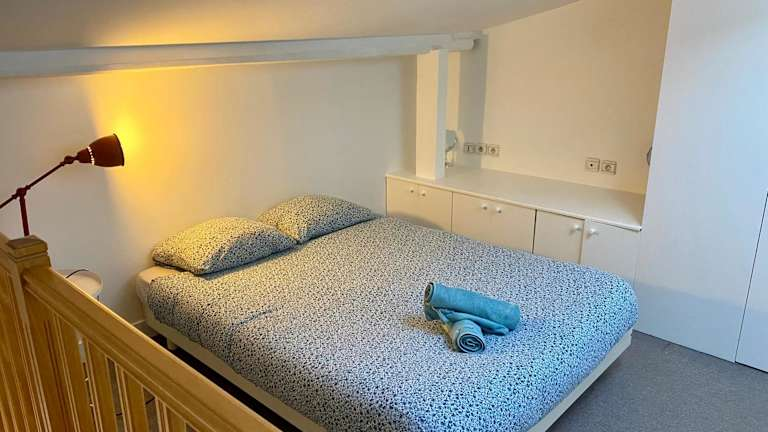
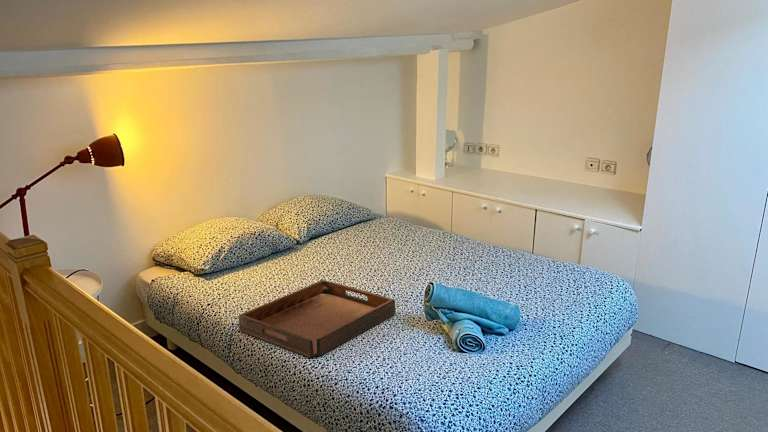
+ serving tray (319, 314)
